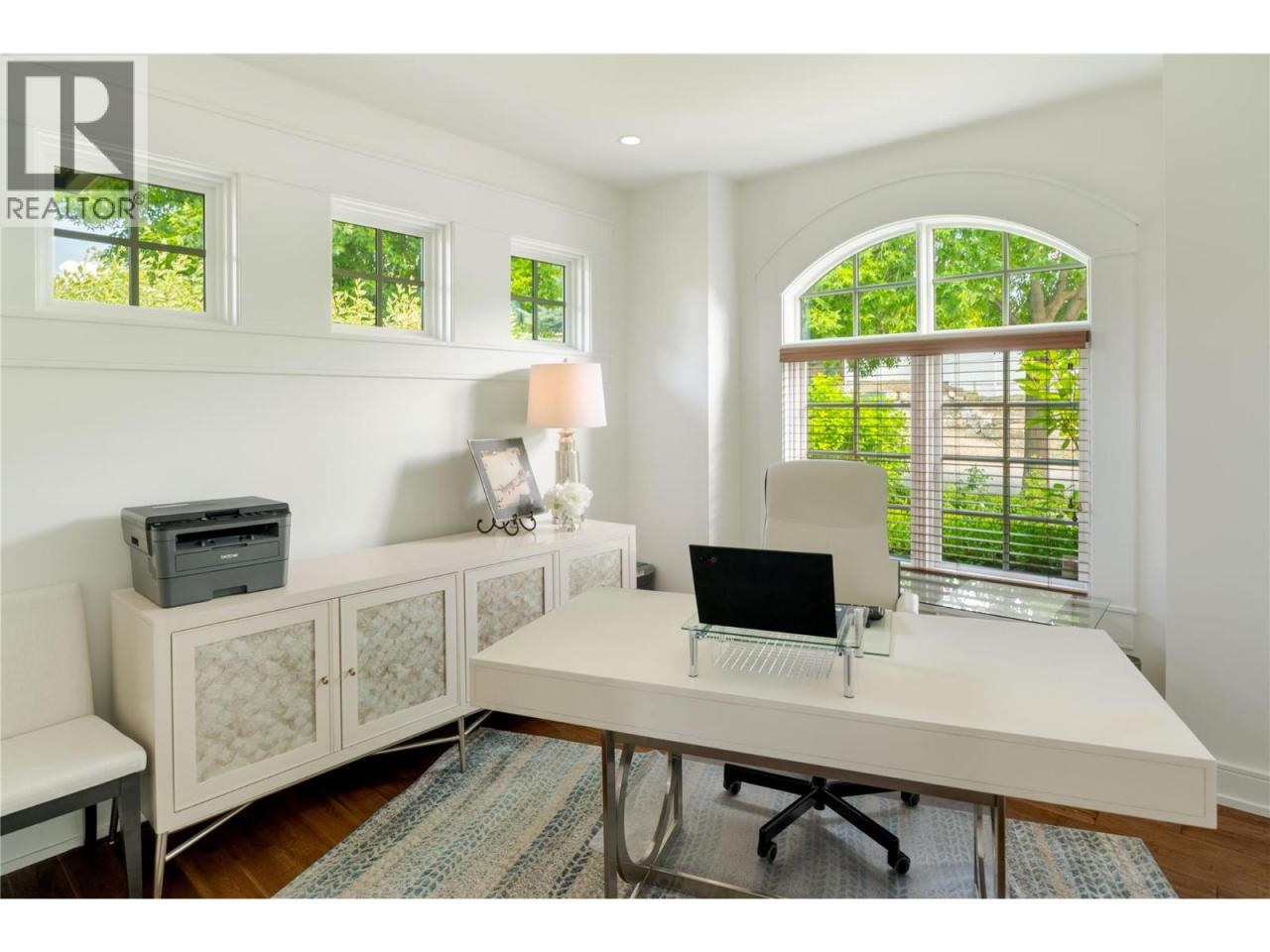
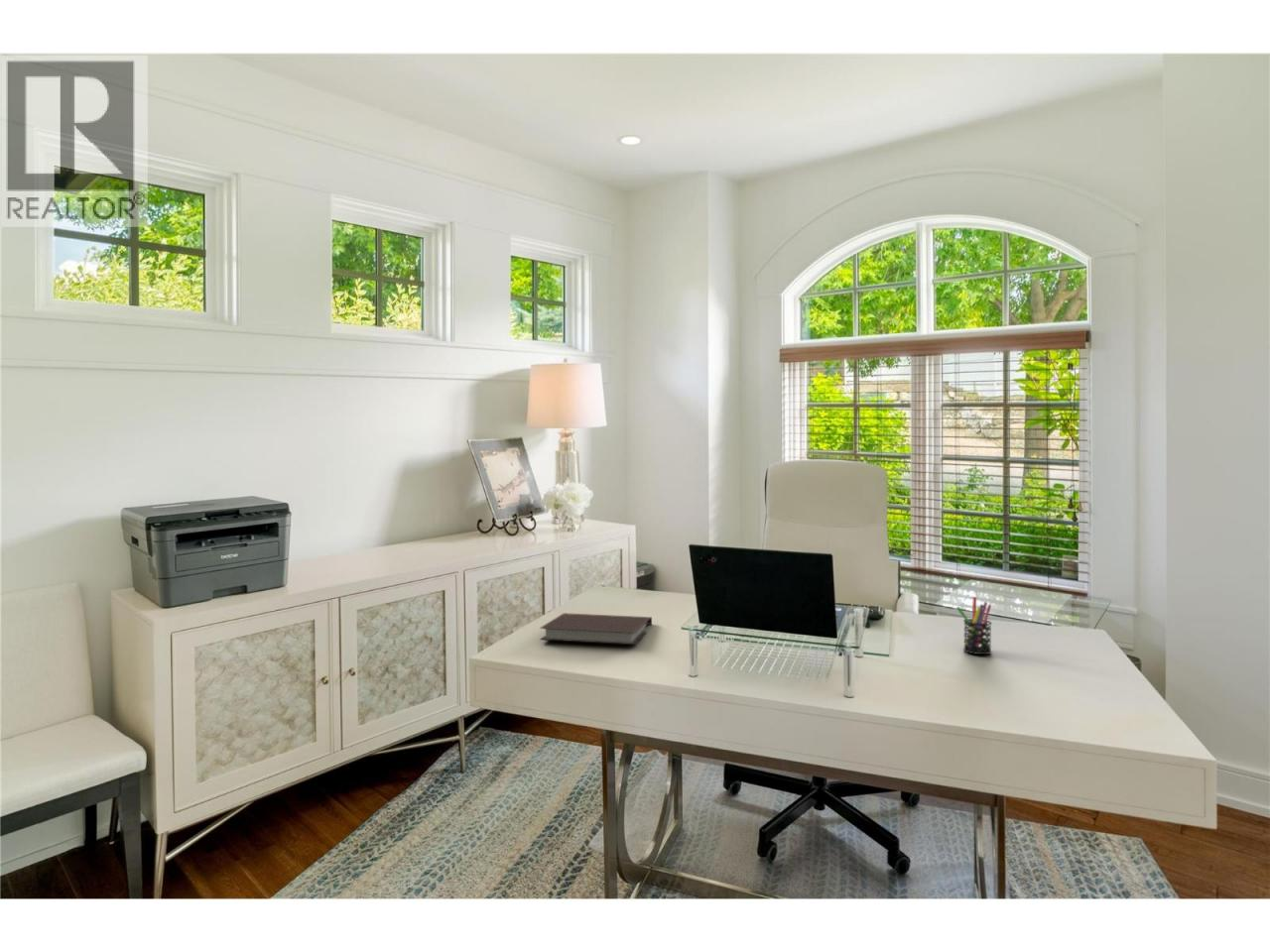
+ notebook (597, 627)
+ pen holder (973, 625)
